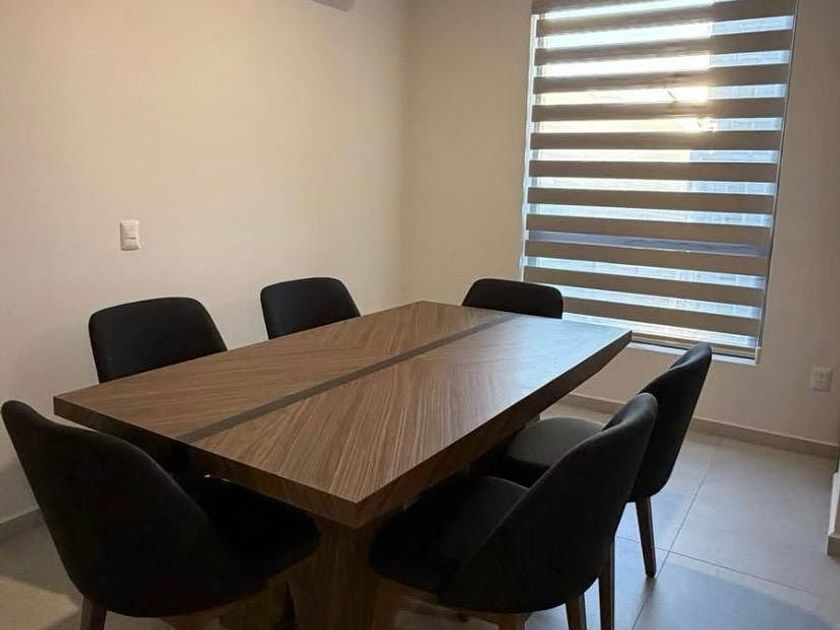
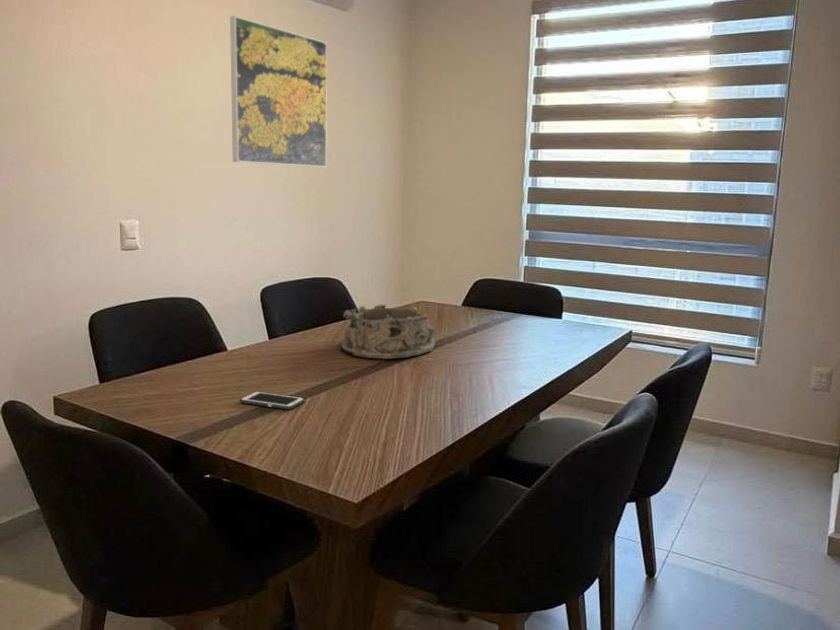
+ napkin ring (388, 327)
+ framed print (282, 98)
+ cell phone (272, 400)
